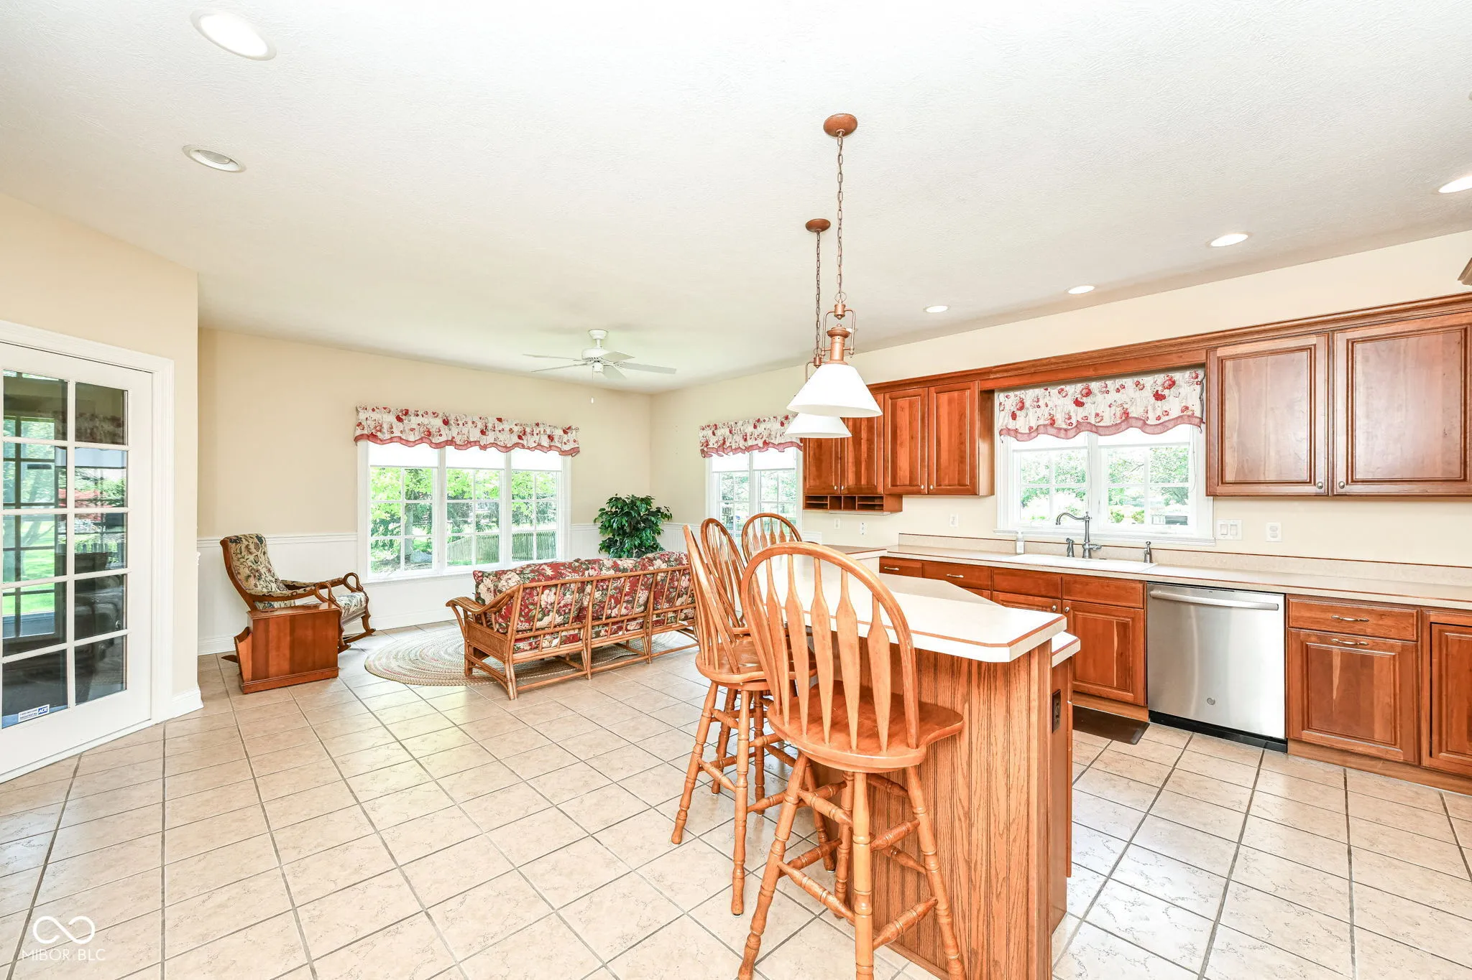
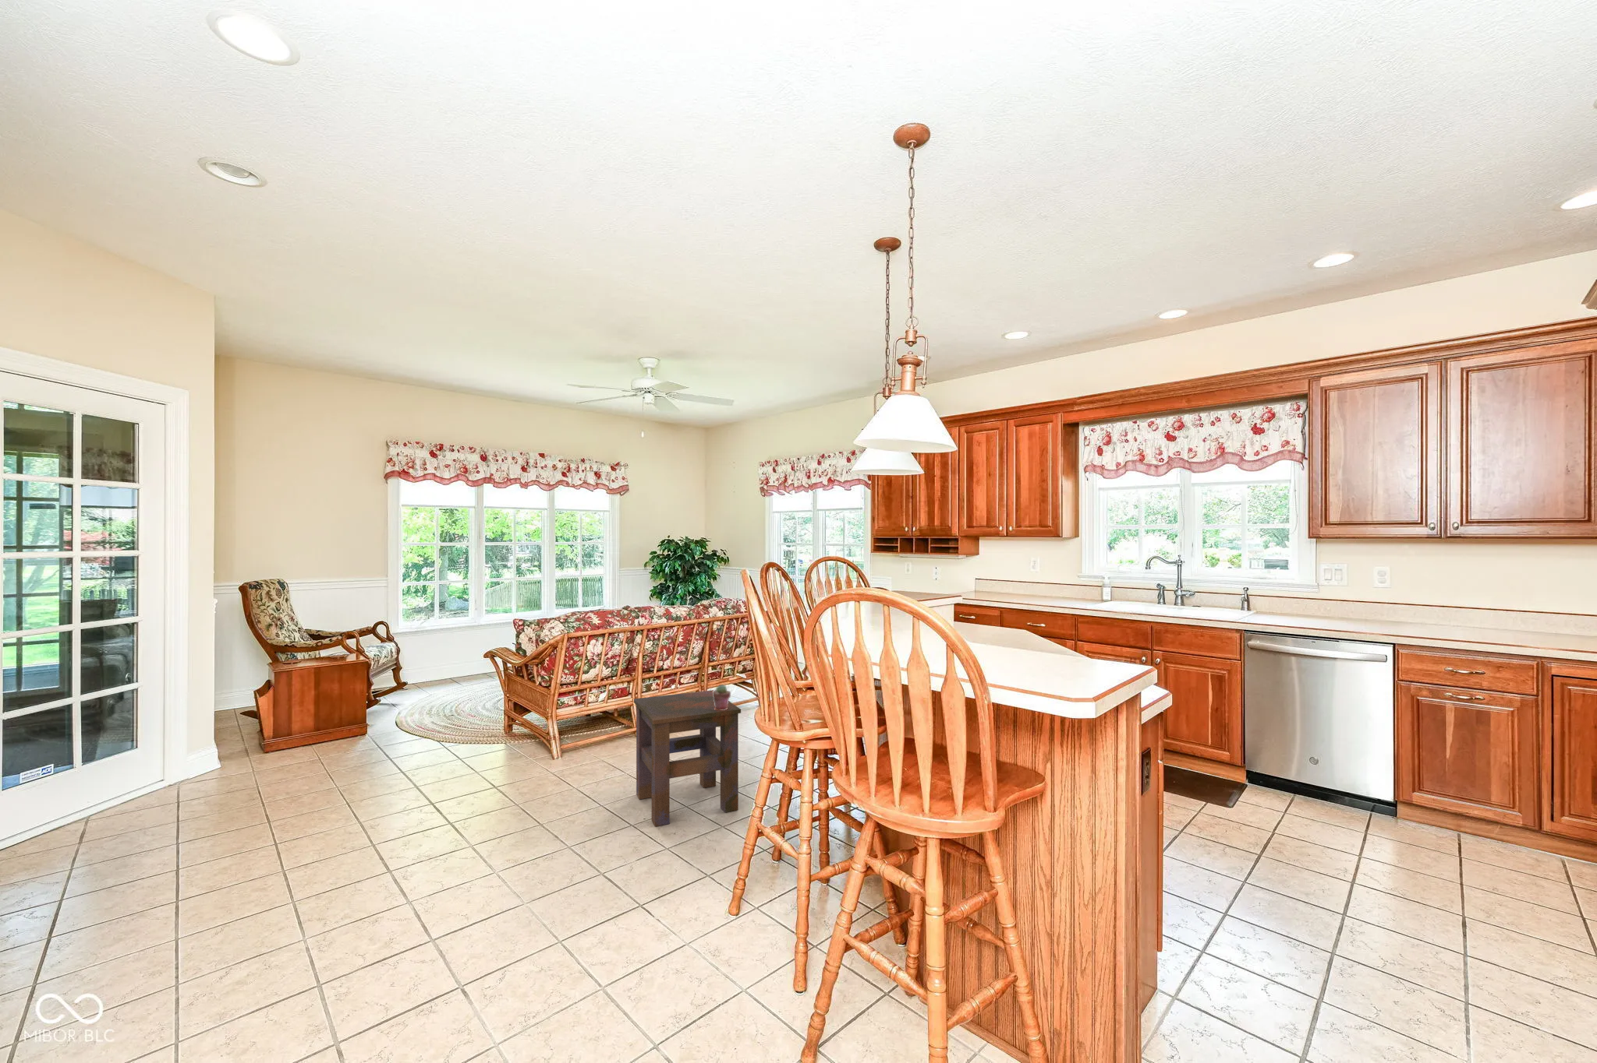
+ potted succulent (721, 696)
+ side table (685, 751)
